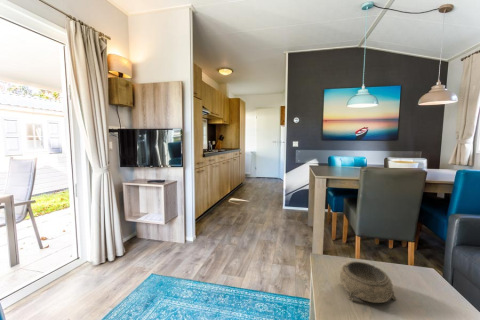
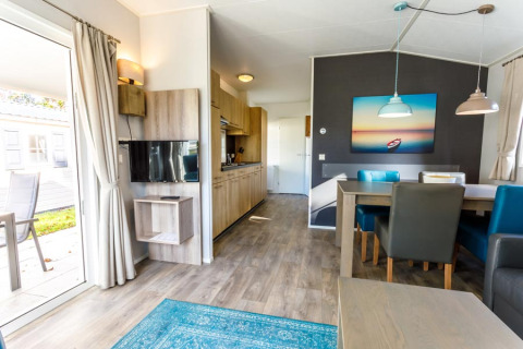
- decorative bowl (364, 281)
